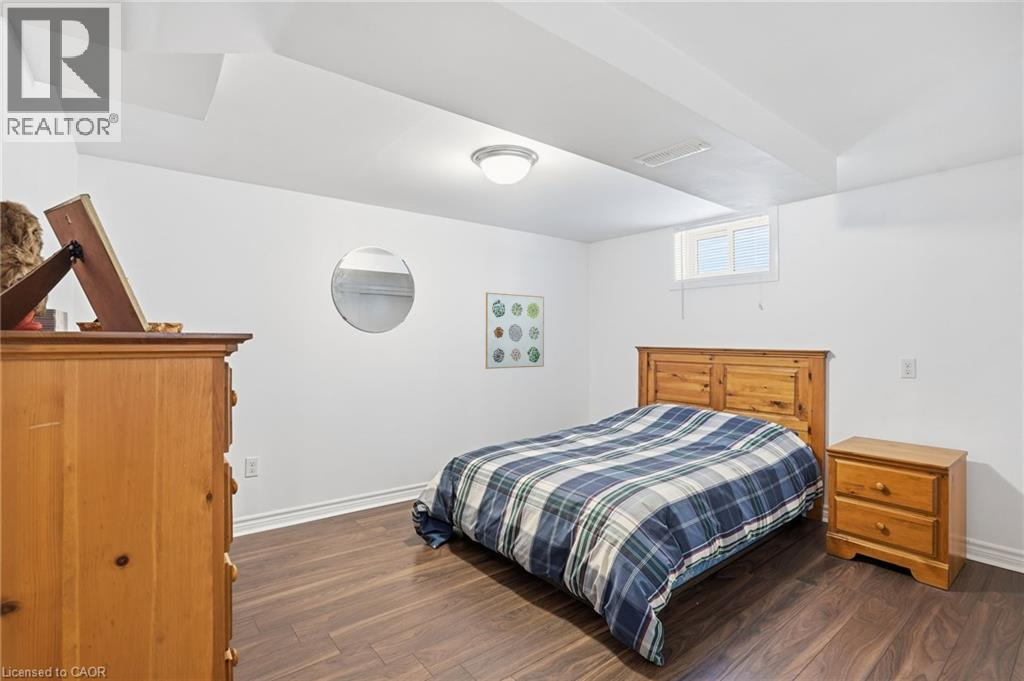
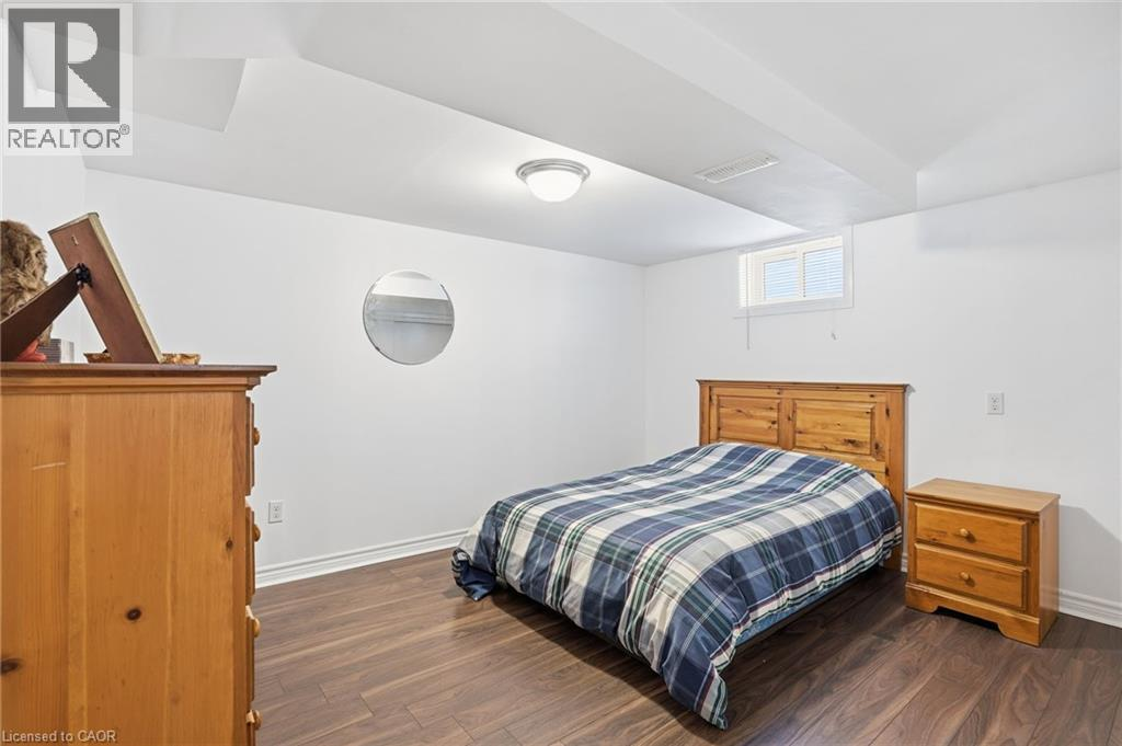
- wall art (516, 331)
